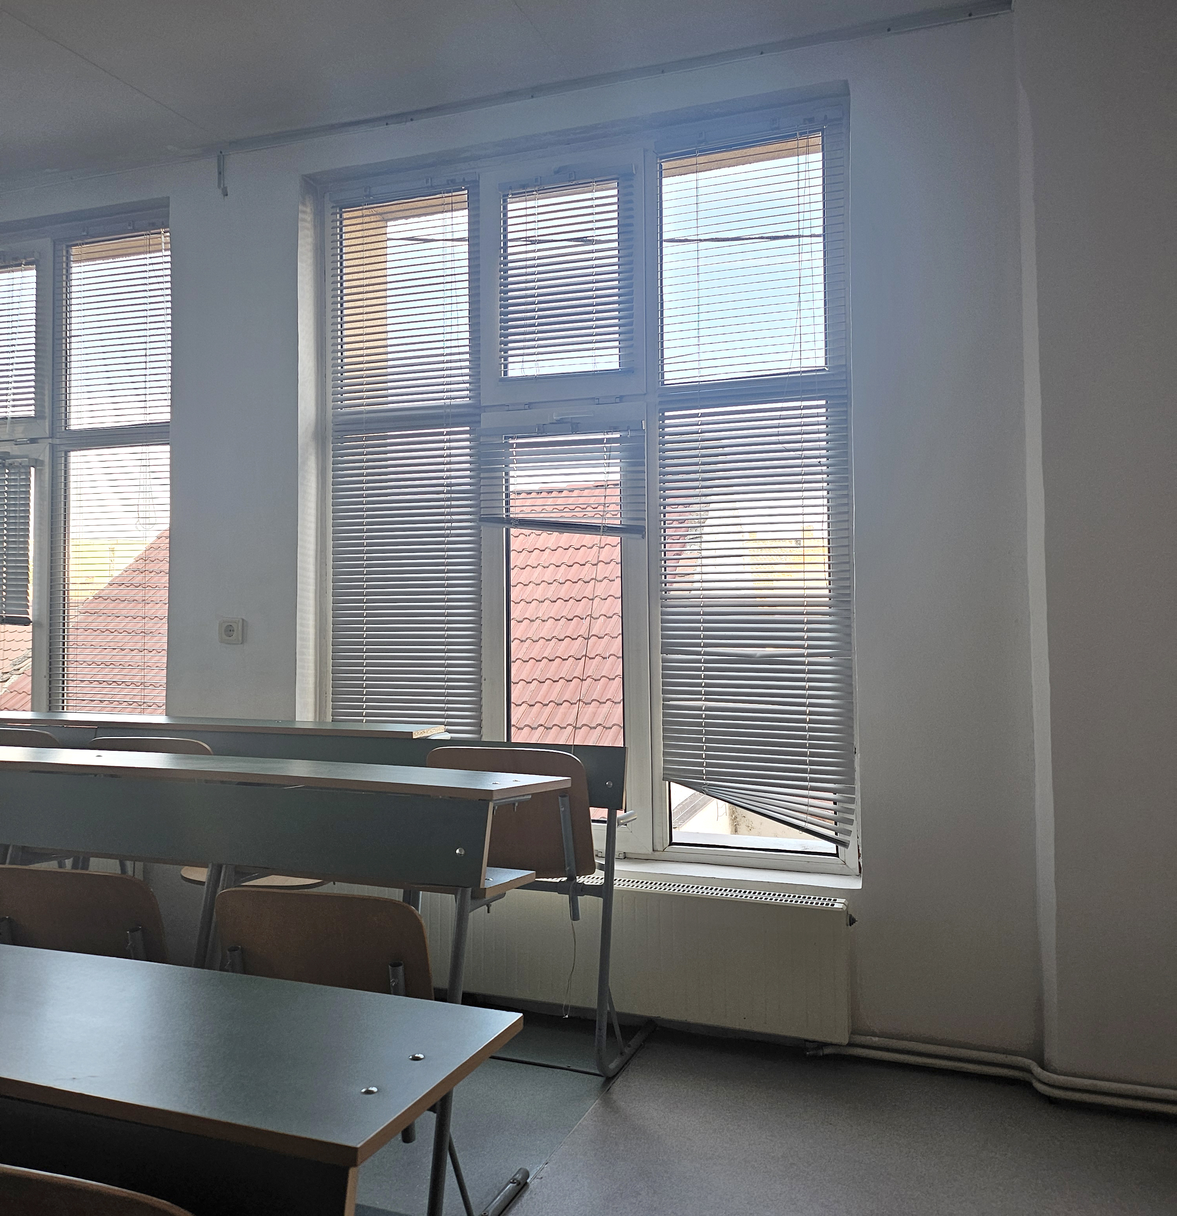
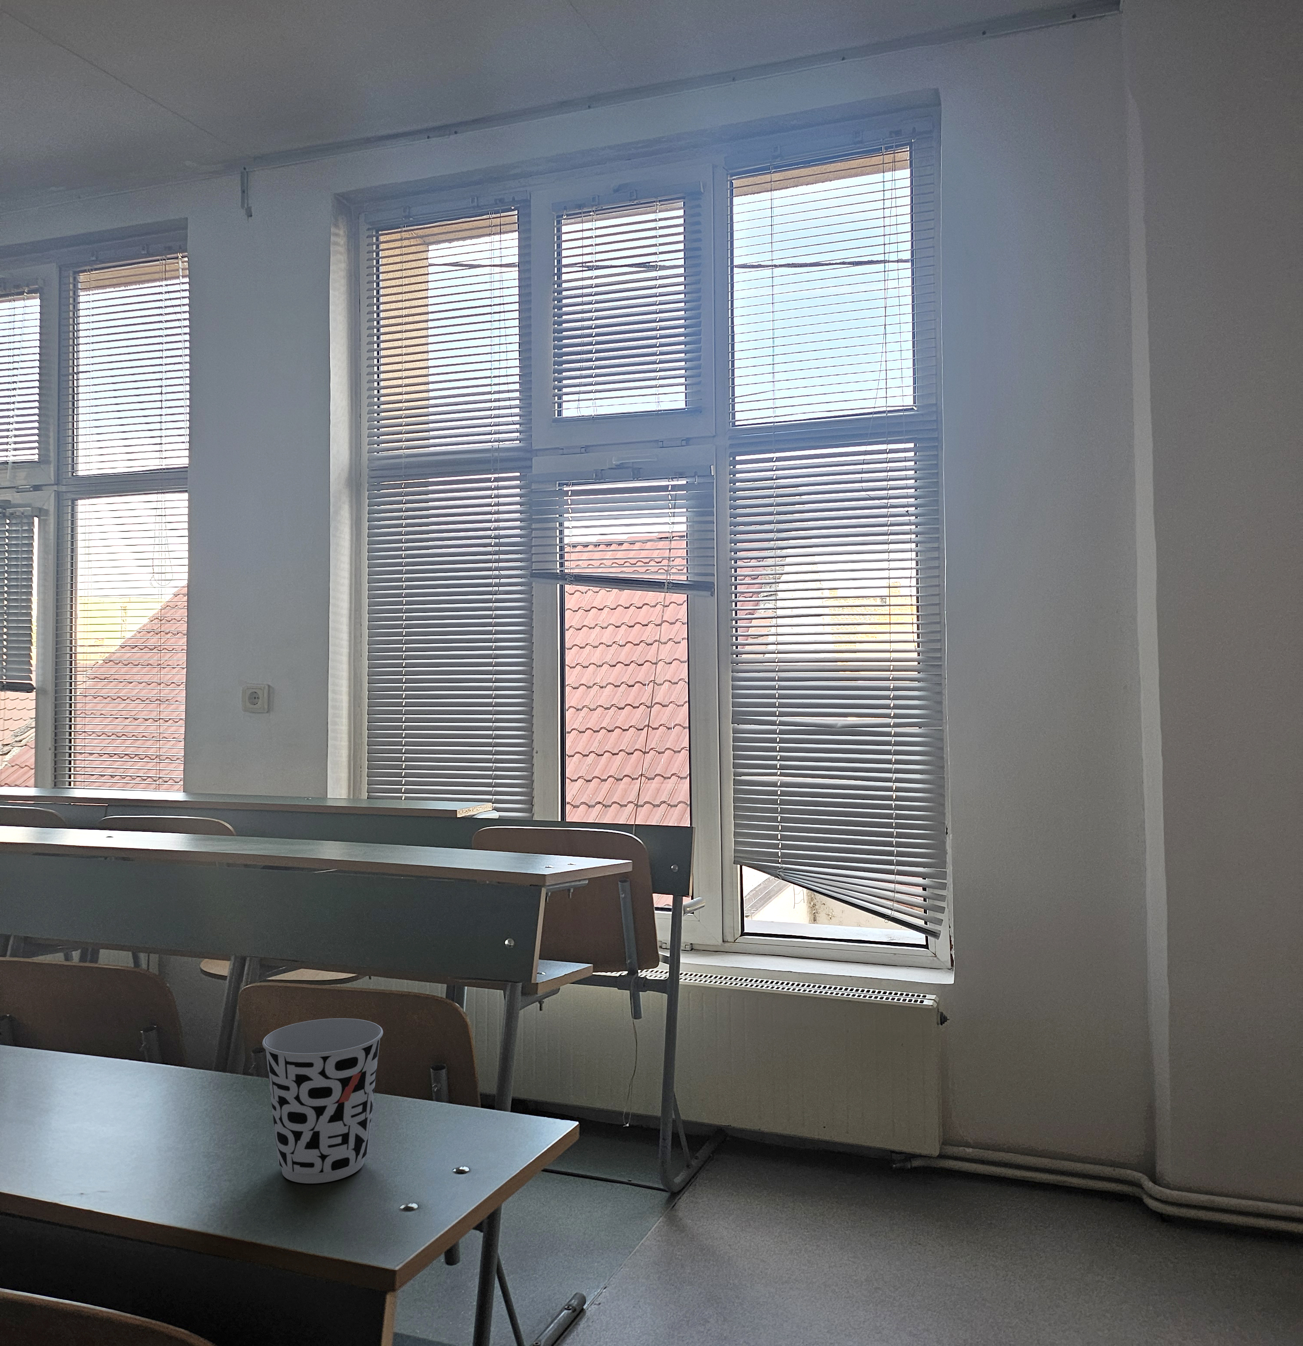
+ cup (323, 1101)
